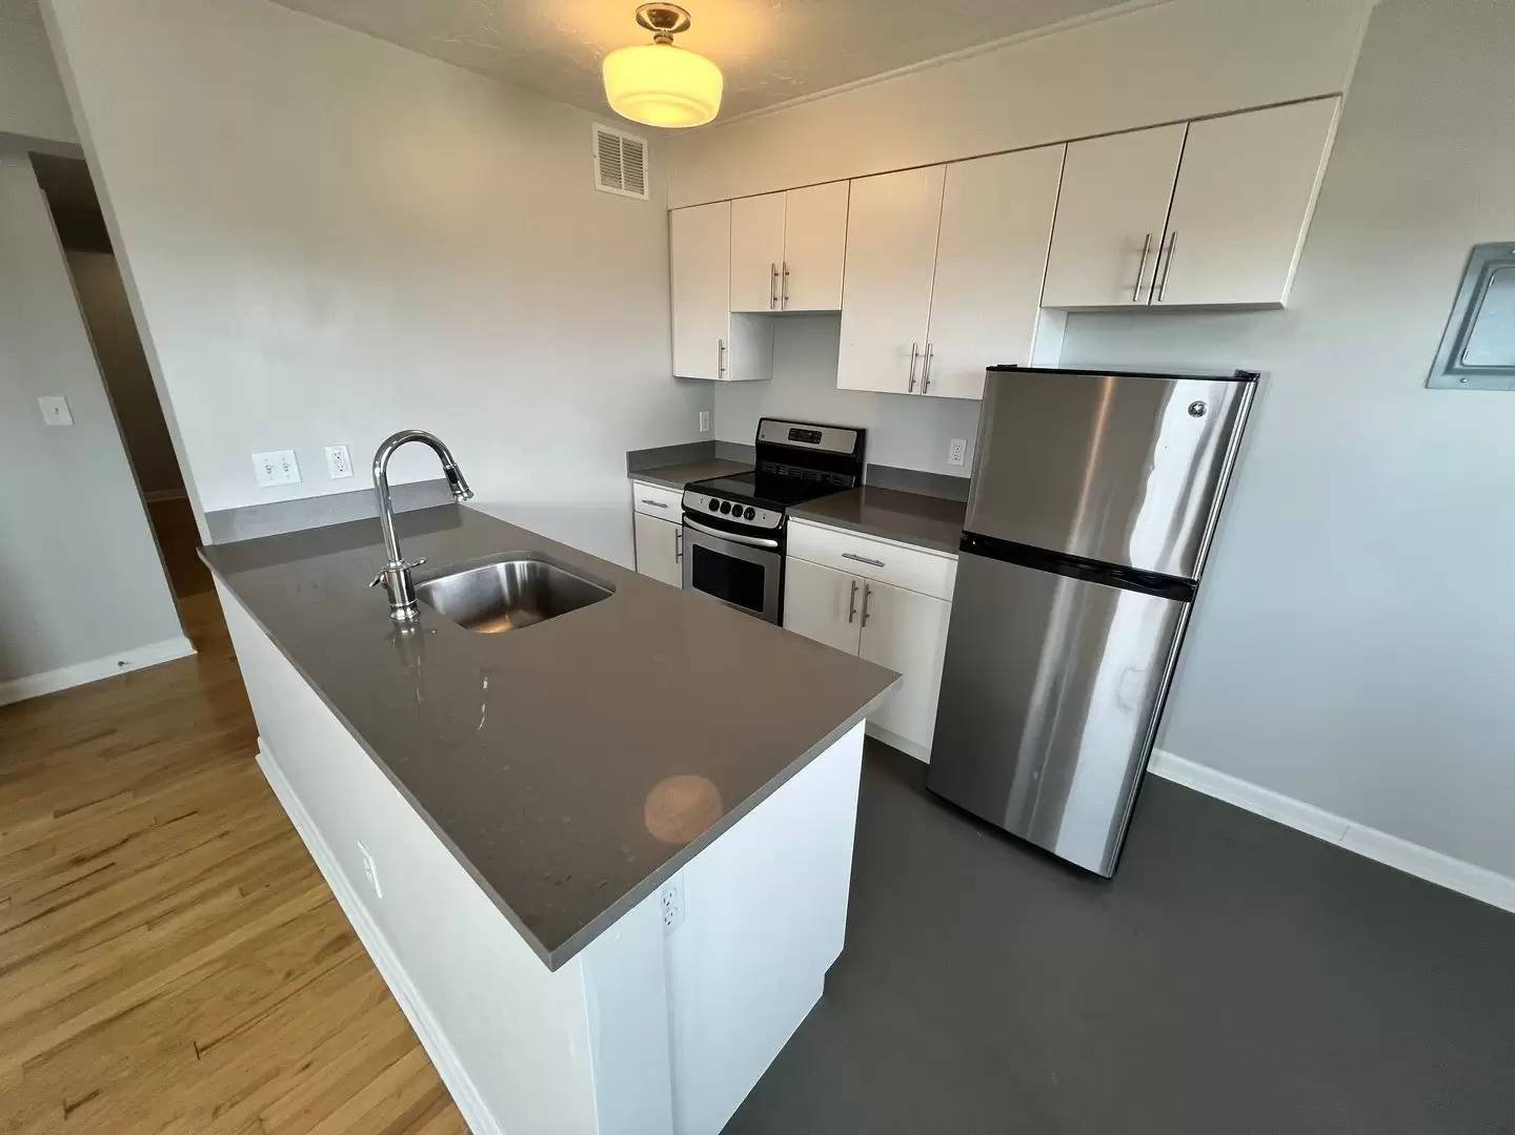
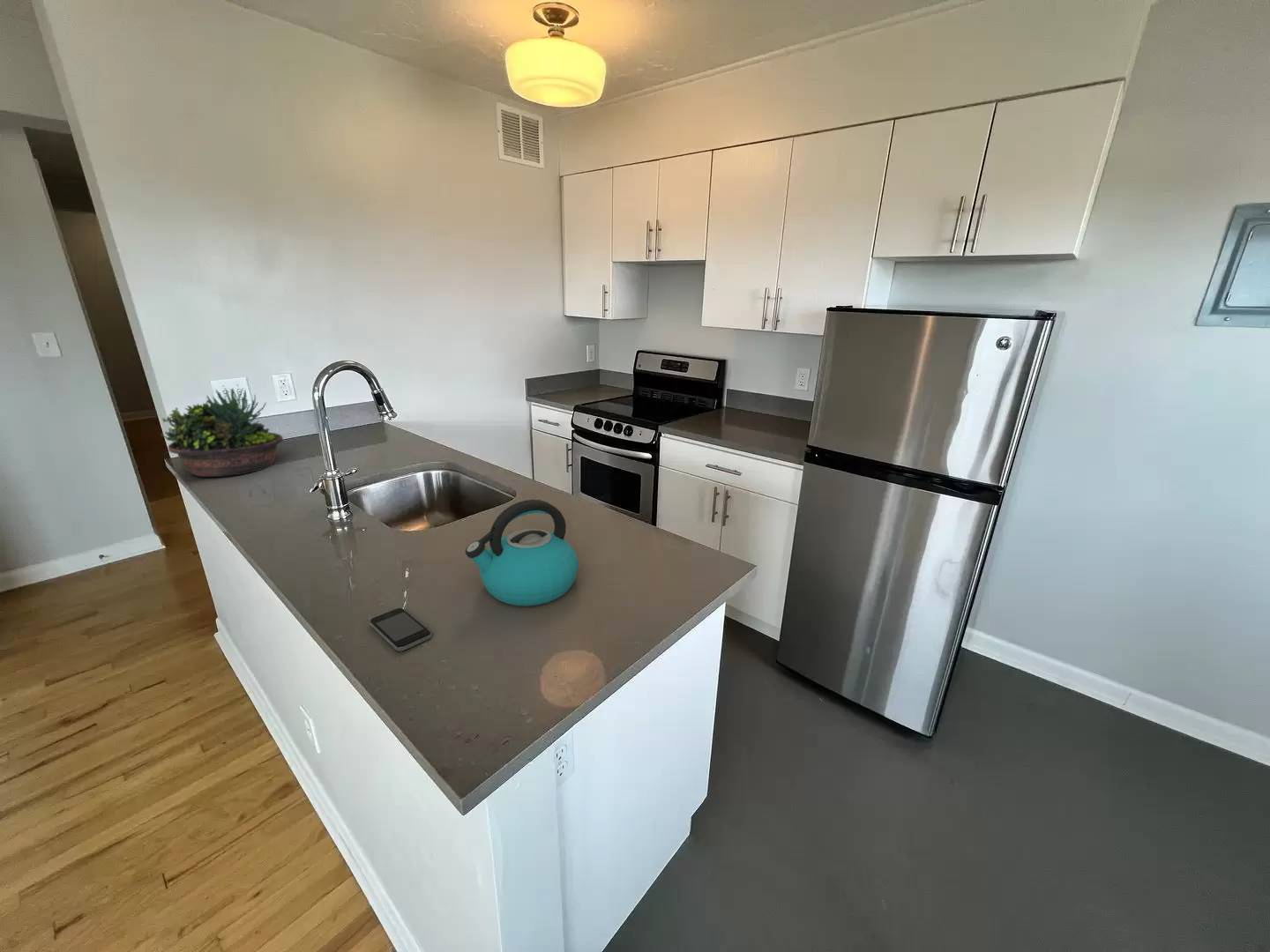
+ succulent planter (224, 427)
+ smartphone (400, 628)
+ kettle (522, 547)
